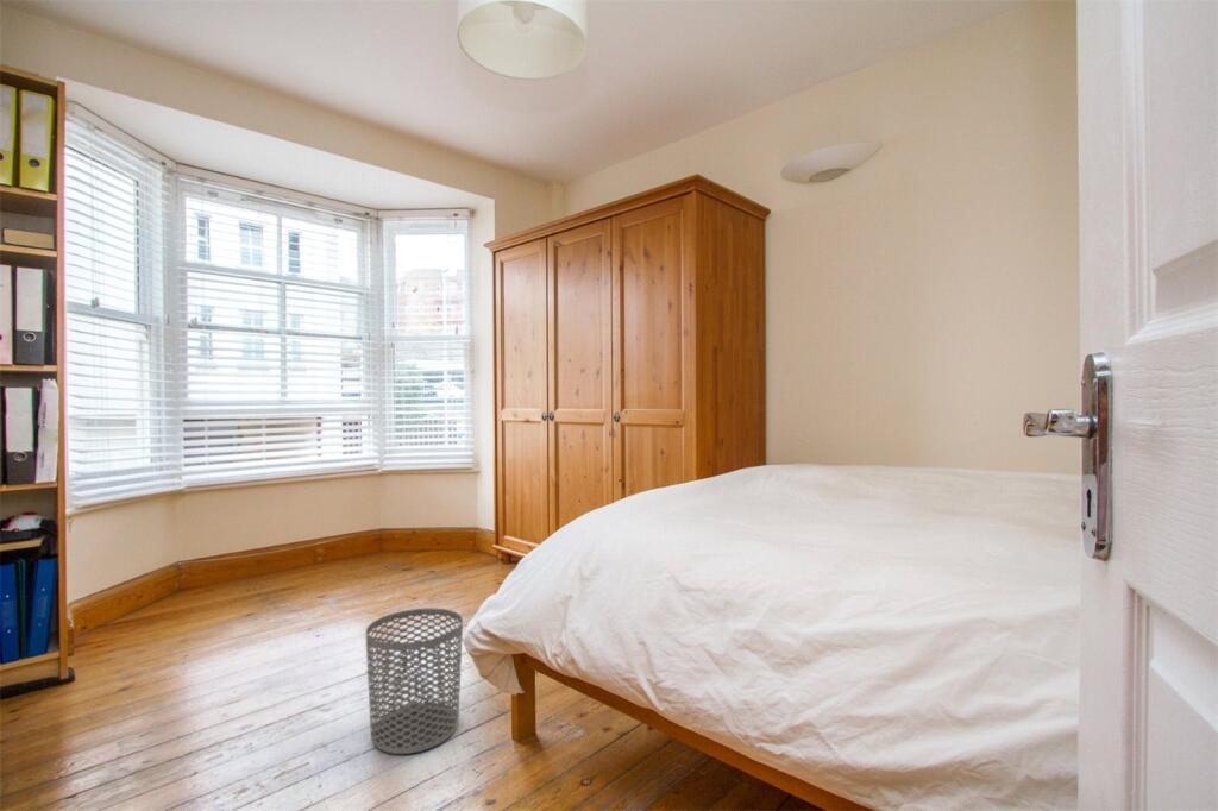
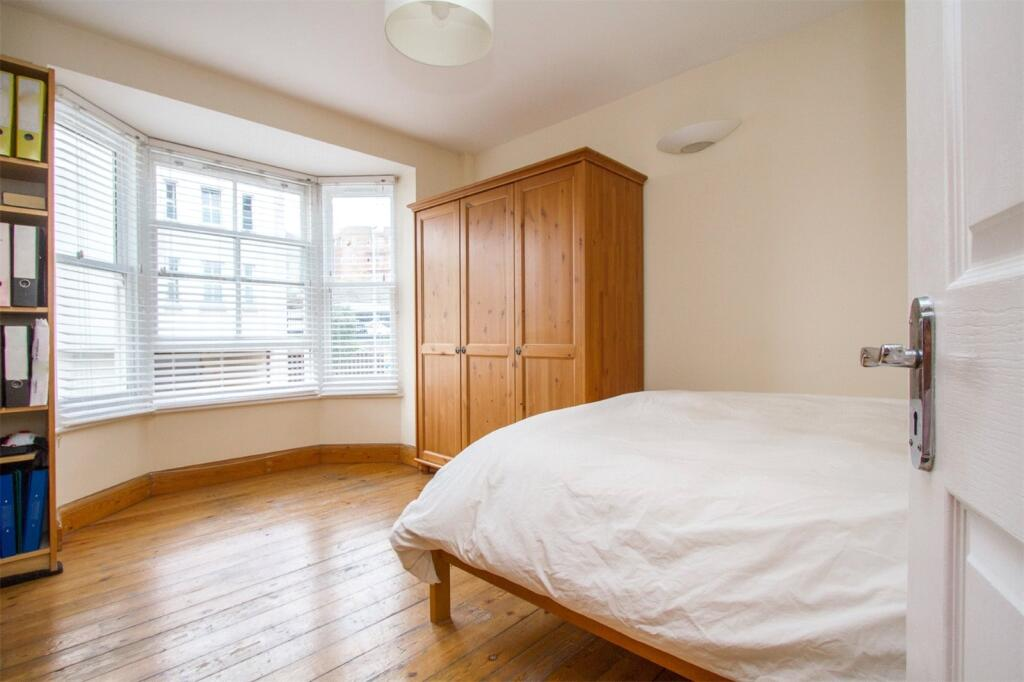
- waste bin (415, 677)
